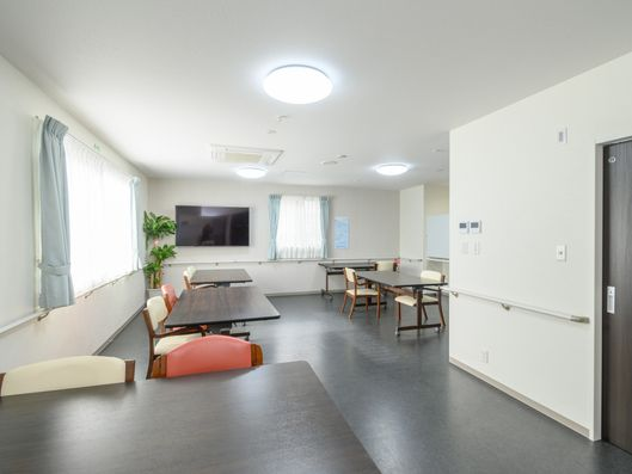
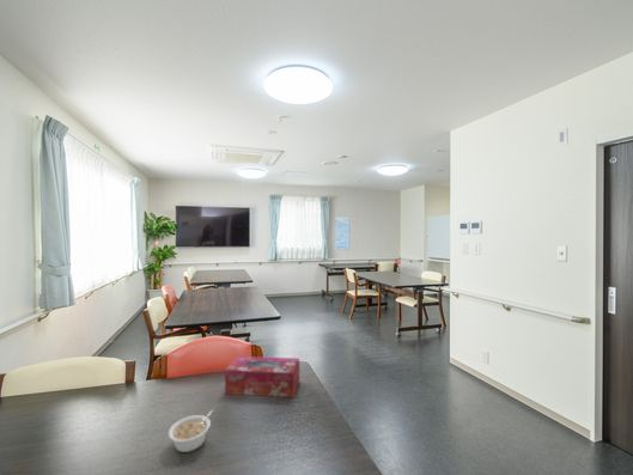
+ legume (190, 432)
+ tissue box (263, 374)
